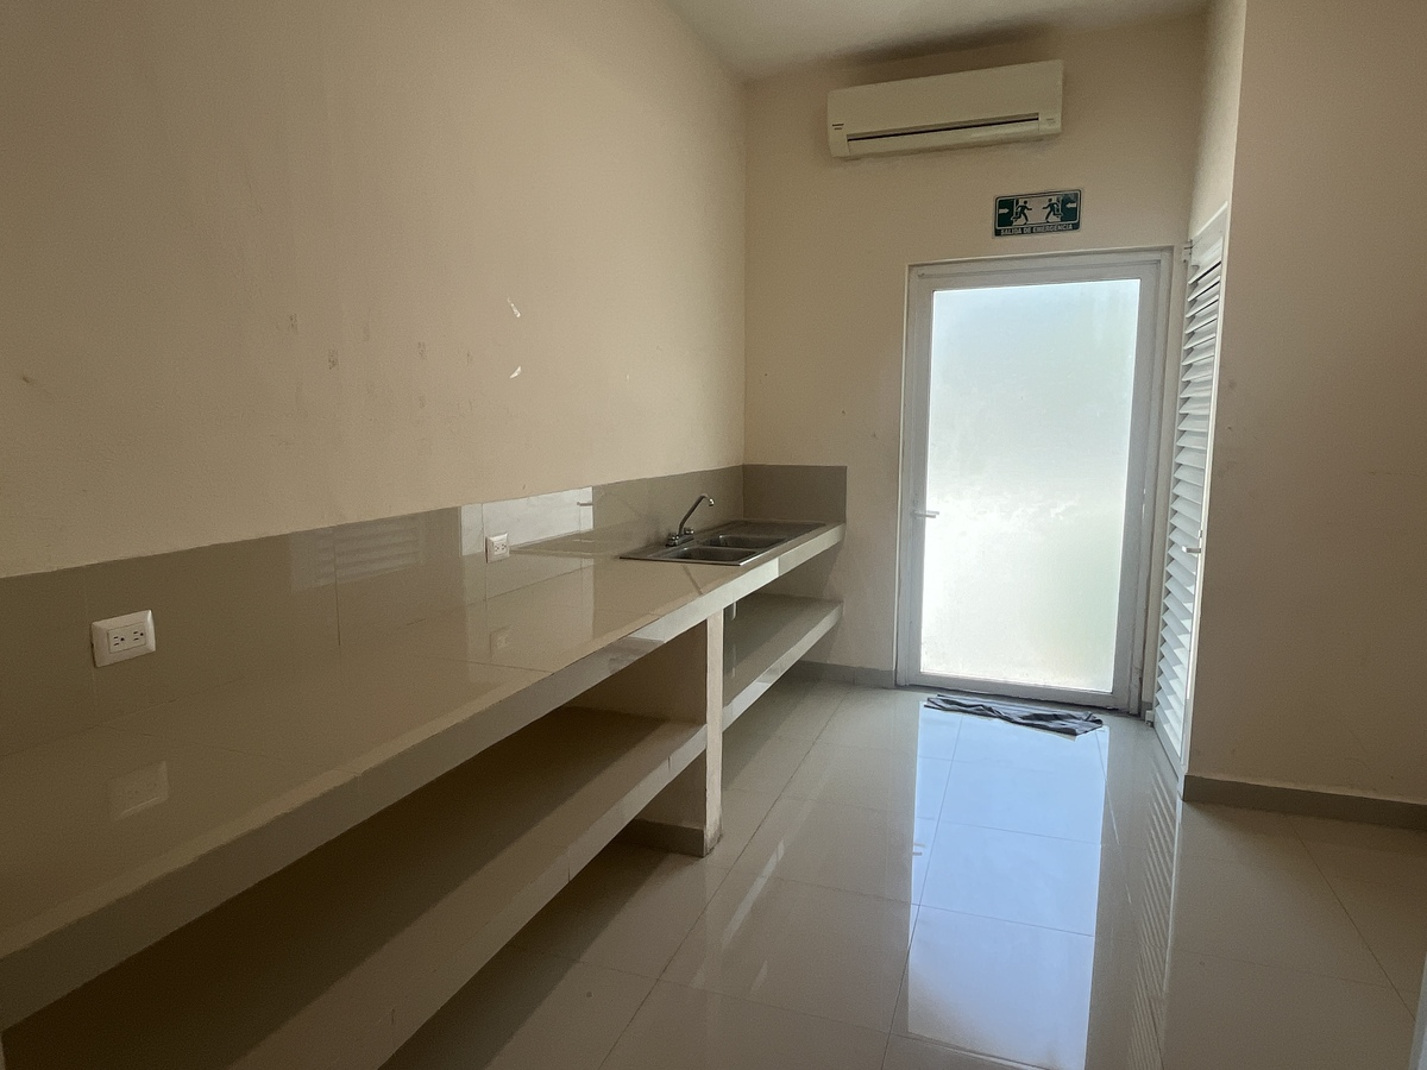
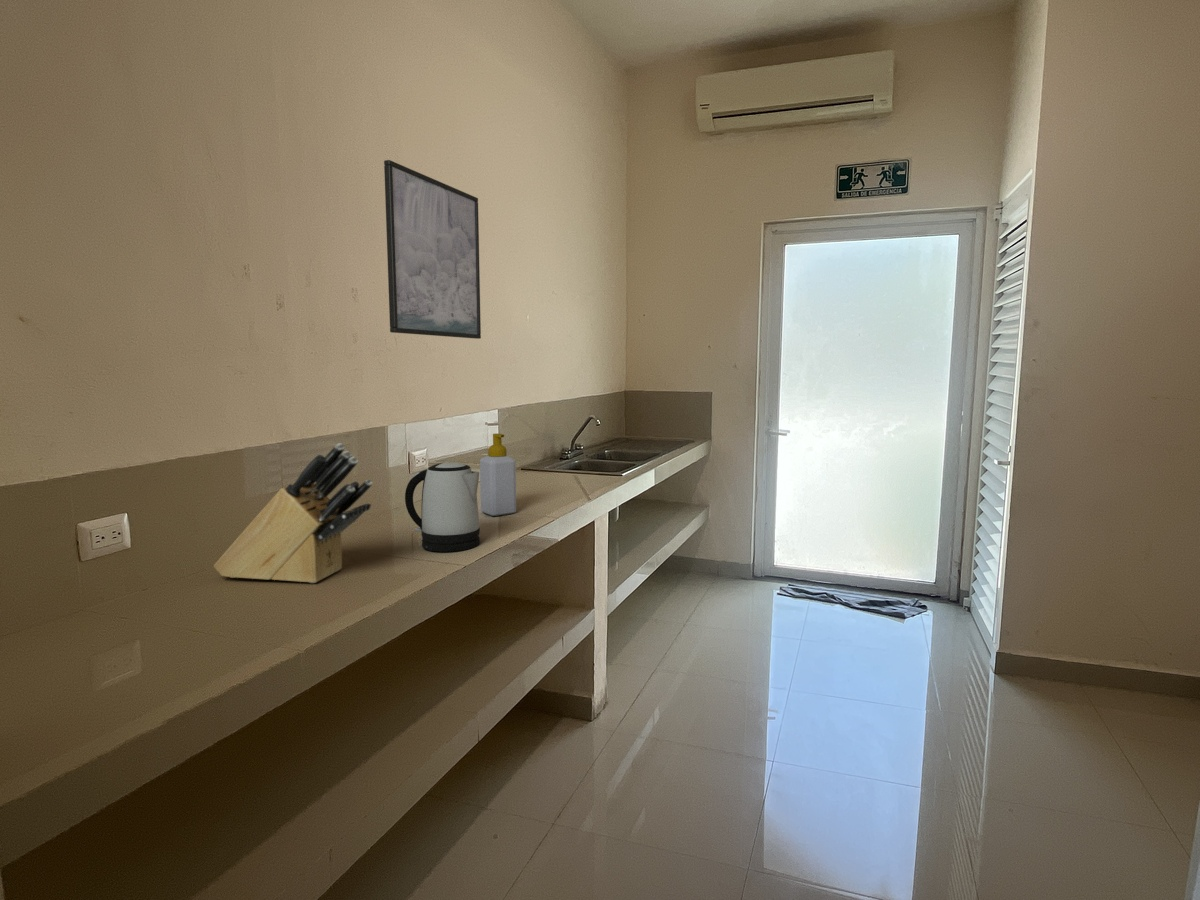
+ knife block (293, 510)
+ soap bottle (497, 473)
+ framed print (437, 259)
+ kettle (442, 504)
